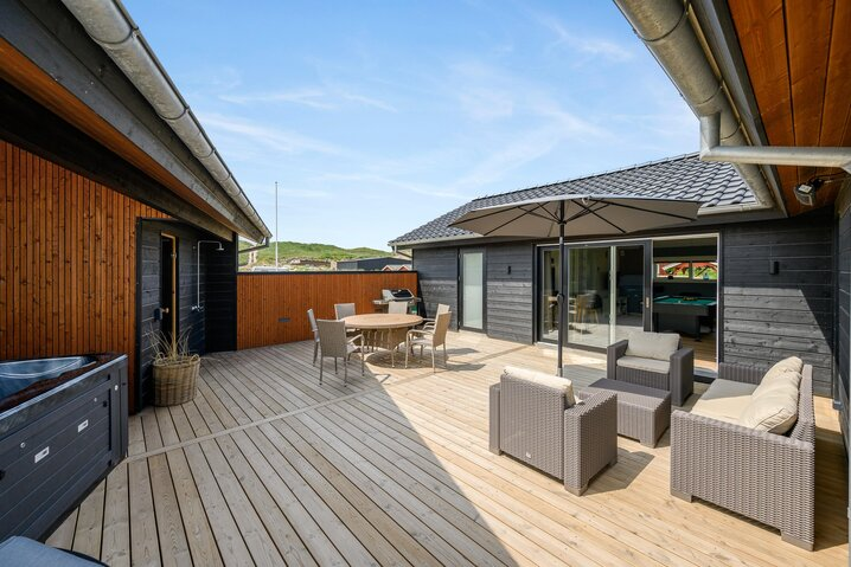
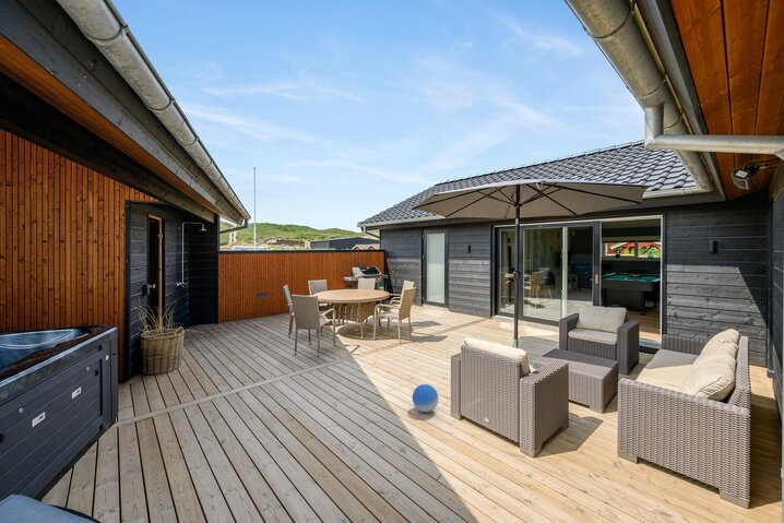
+ ball (425, 397)
